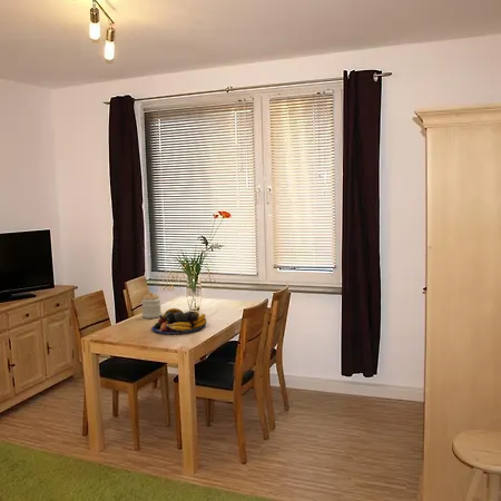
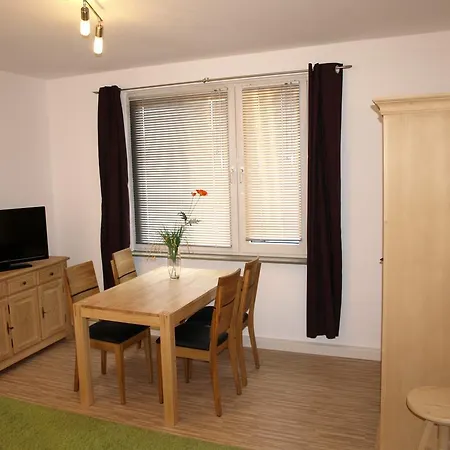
- jar (151, 304)
- fruit bowl (178, 317)
